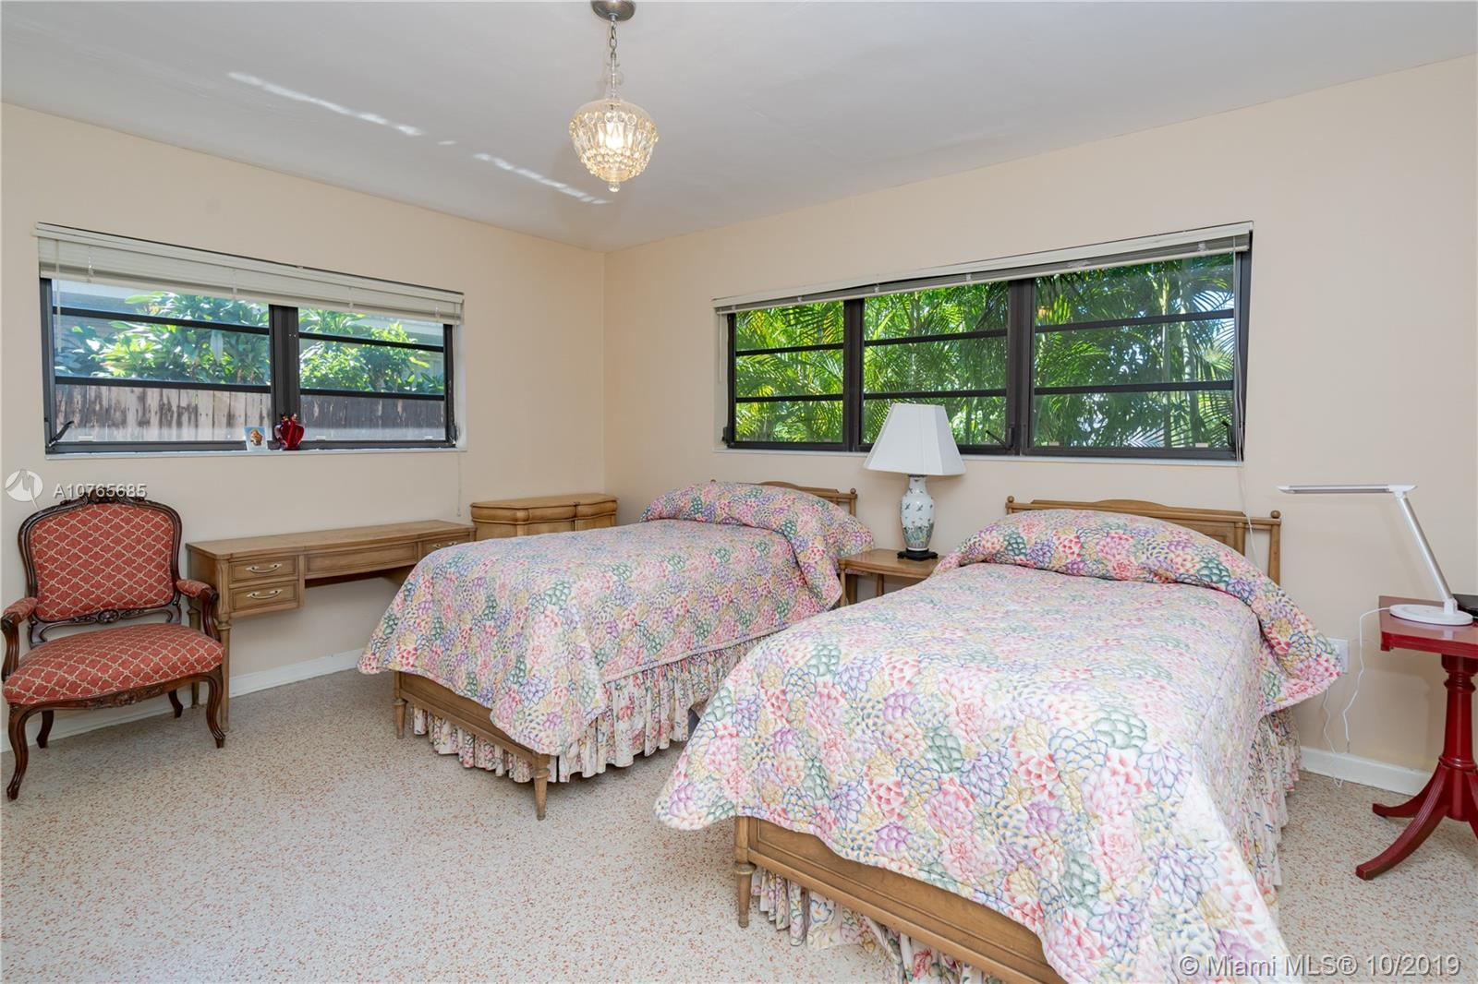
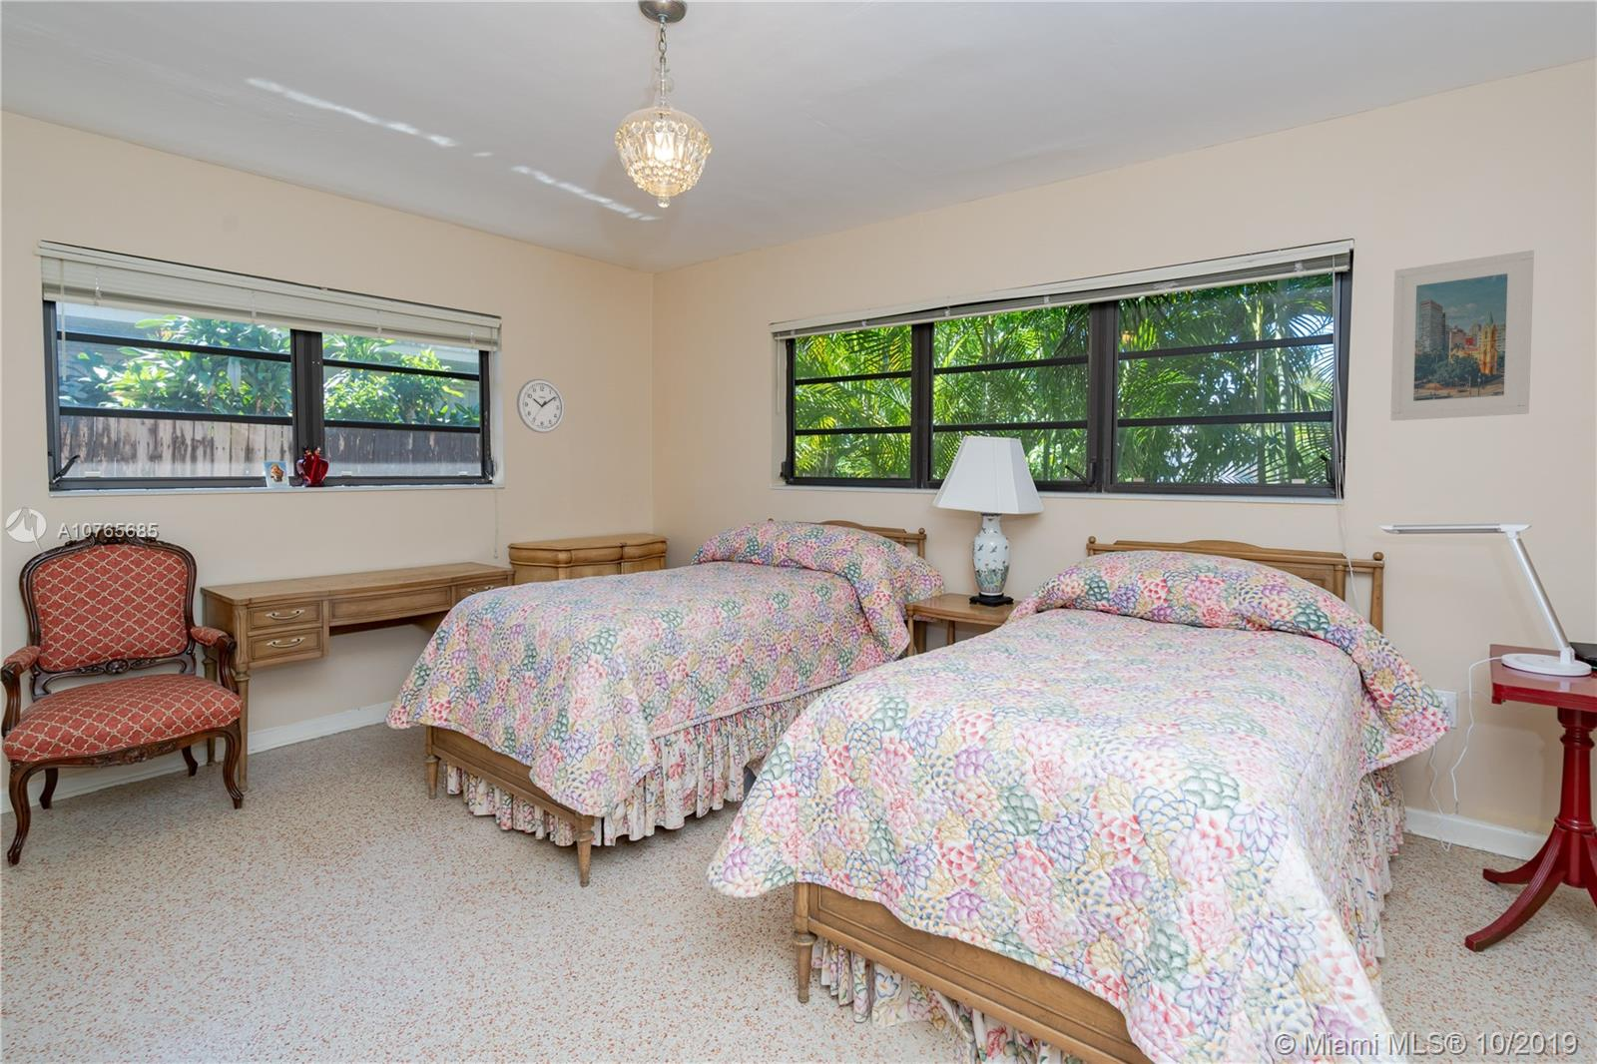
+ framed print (1459, 340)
+ wall clock (541, 405)
